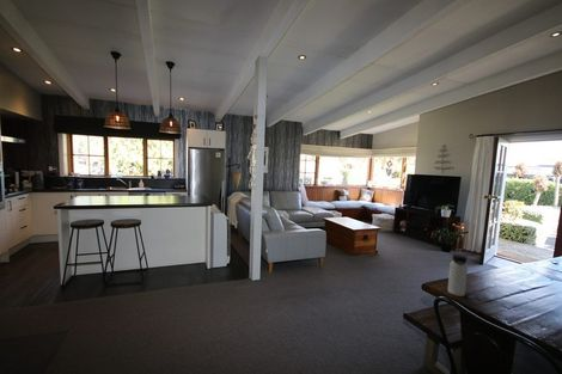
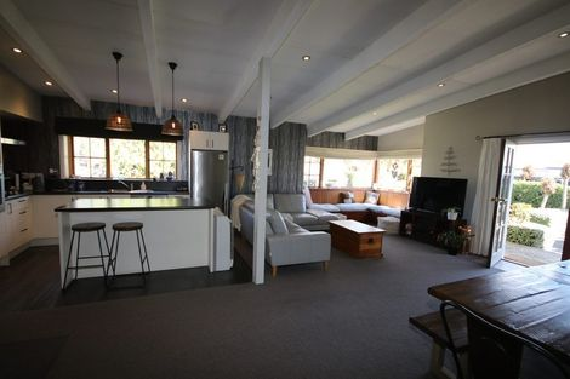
- water bottle (457, 274)
